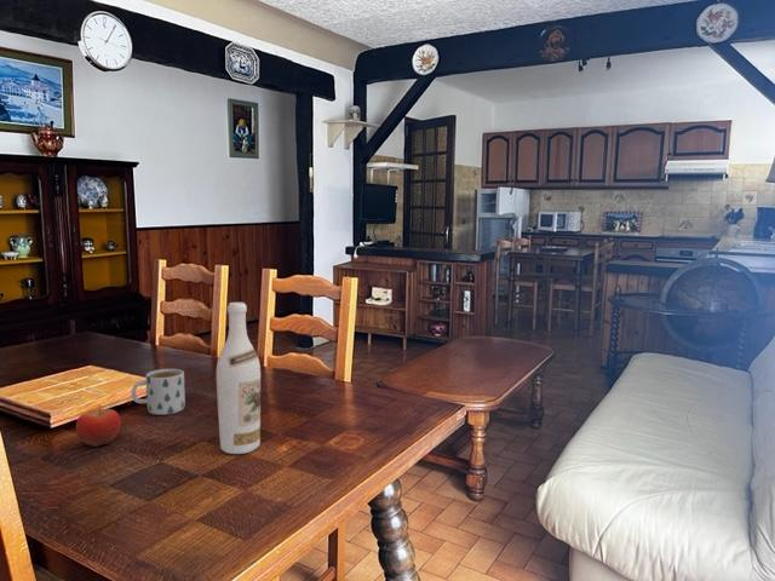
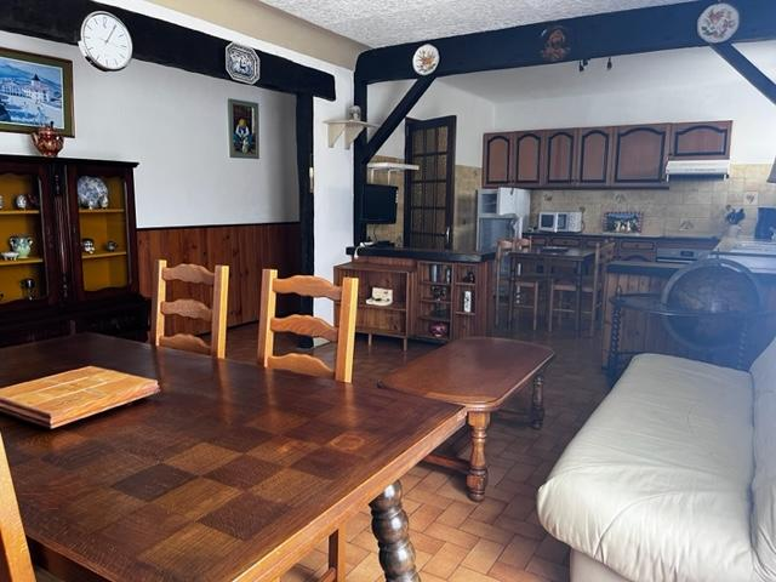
- wine bottle (239, 375)
- mug (157, 392)
- fruit (98, 424)
